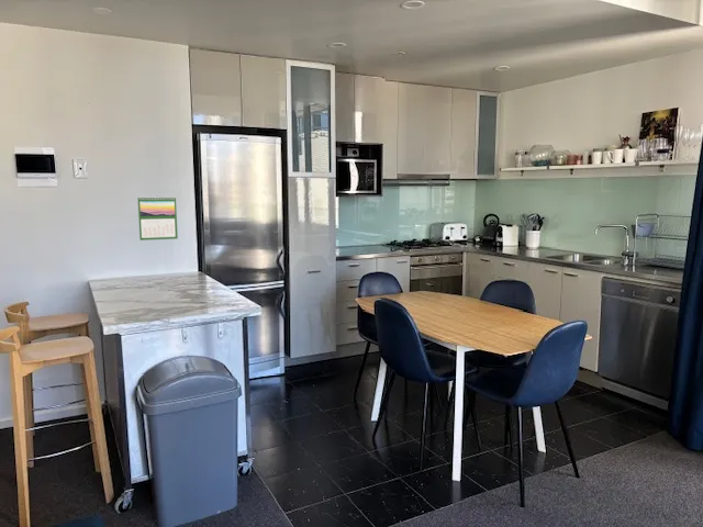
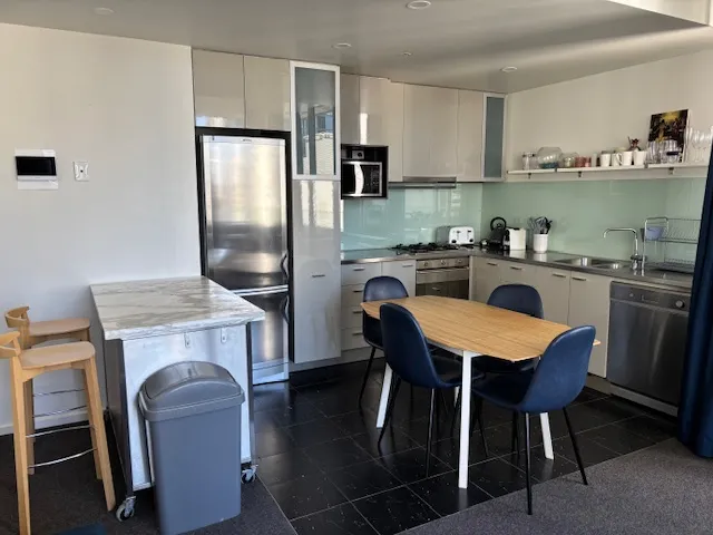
- calendar (157, 217)
